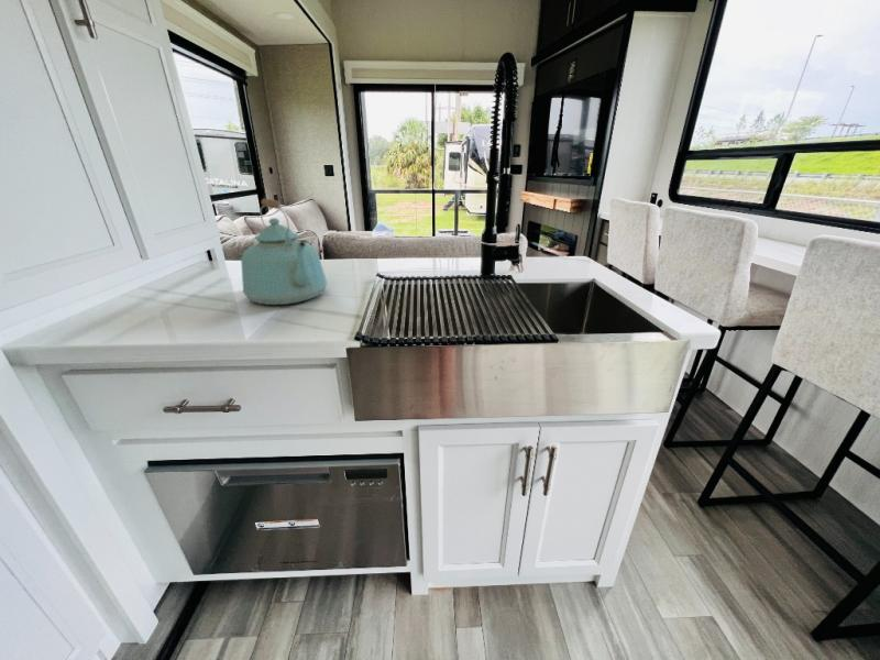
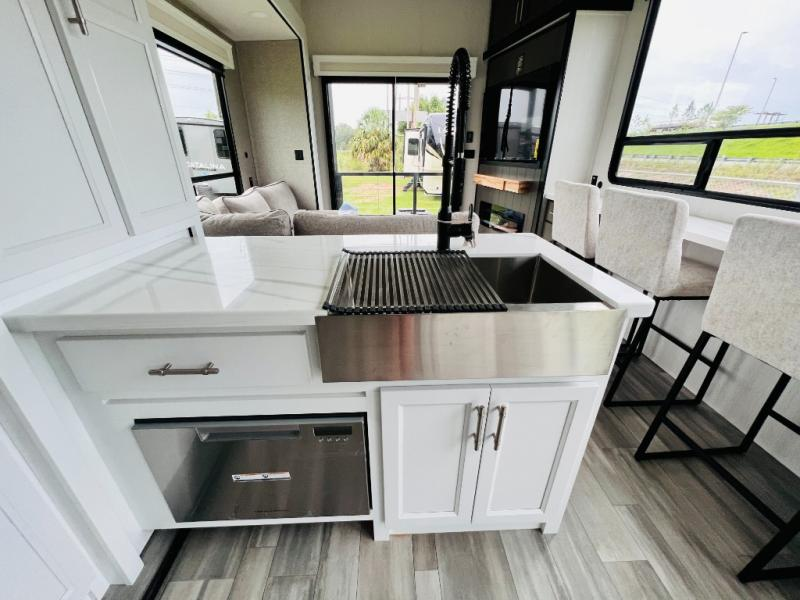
- kettle (283, 251)
